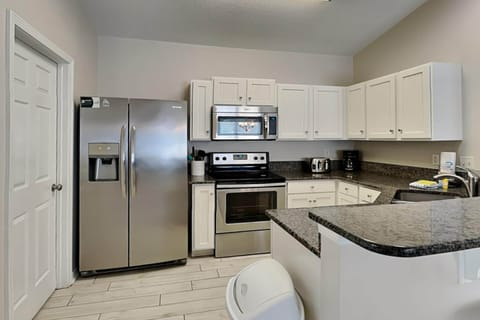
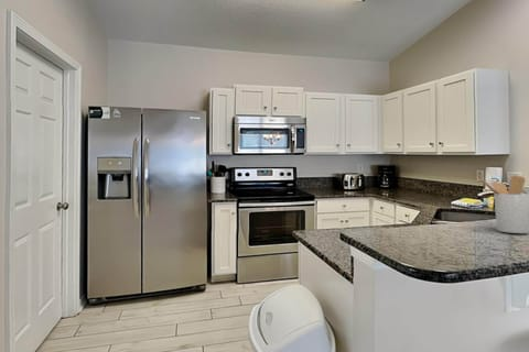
+ utensil holder (503, 202)
